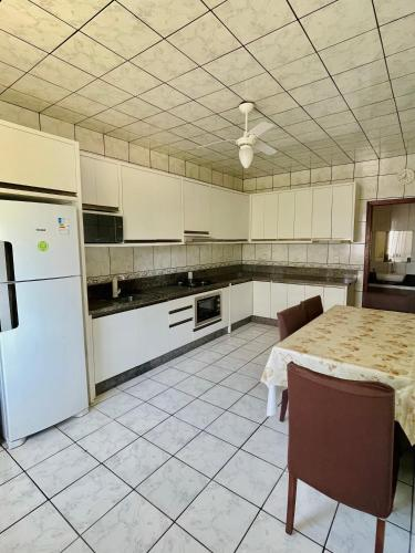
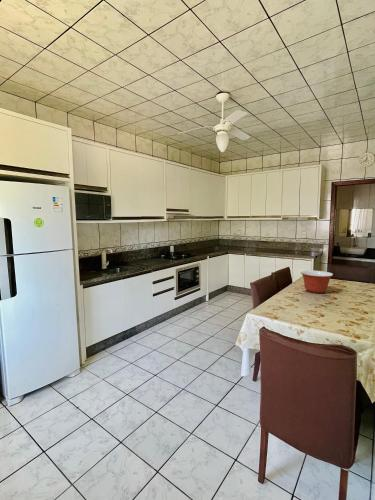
+ mixing bowl (315, 282)
